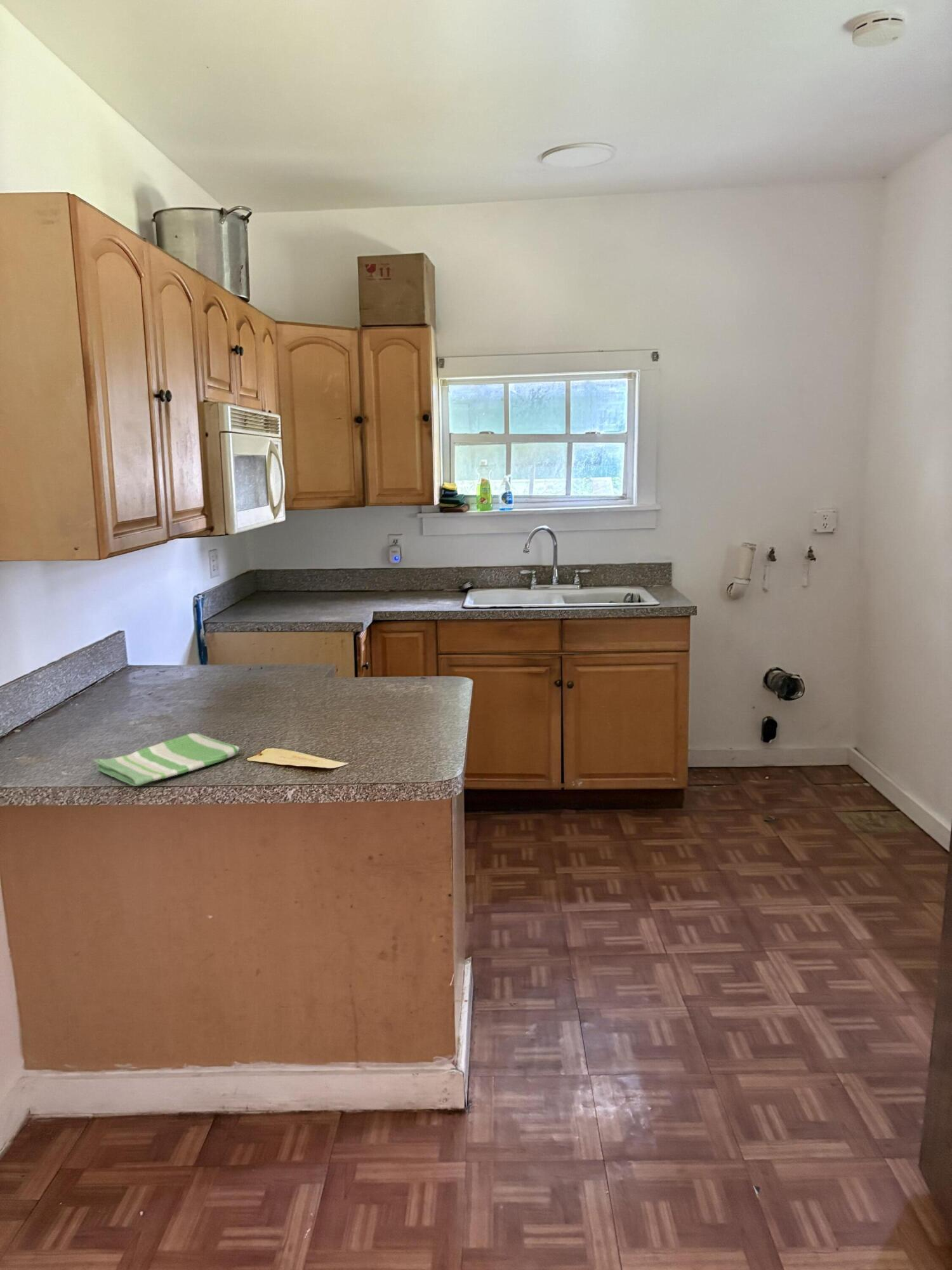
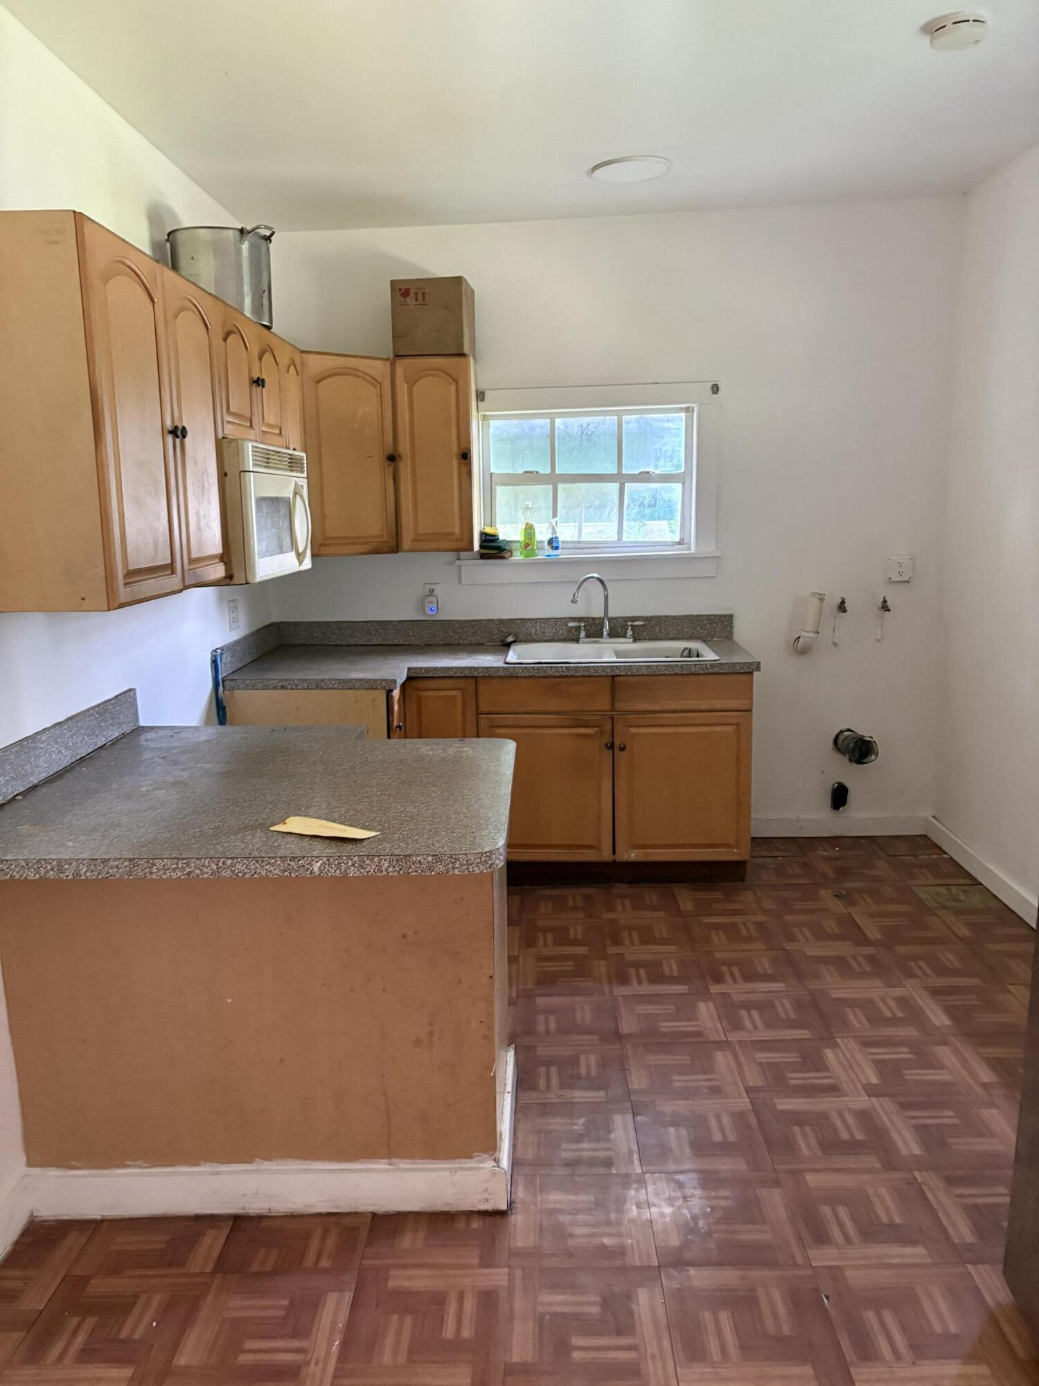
- dish towel (168, 757)
